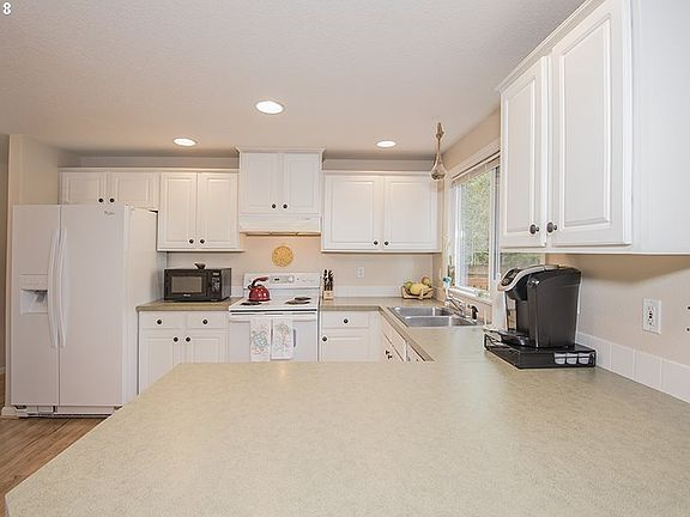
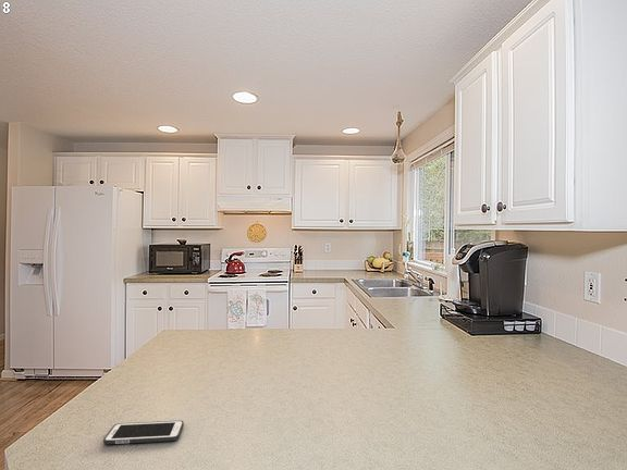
+ cell phone (145, 432)
